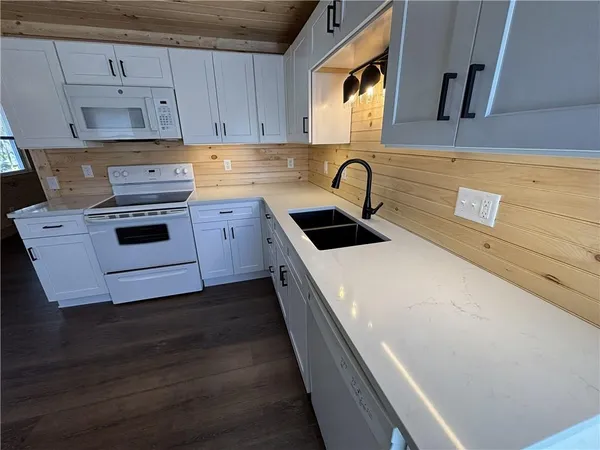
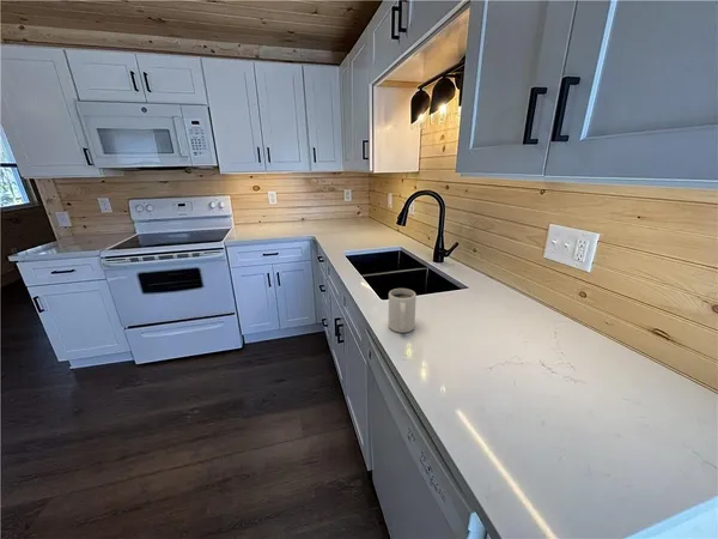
+ mug (401, 311)
